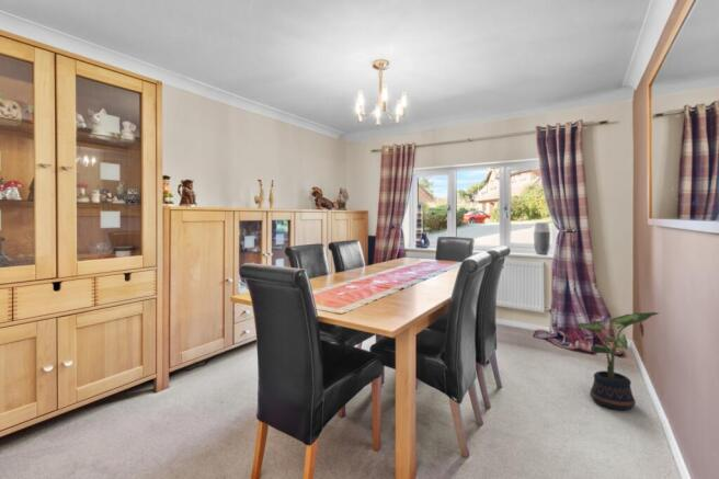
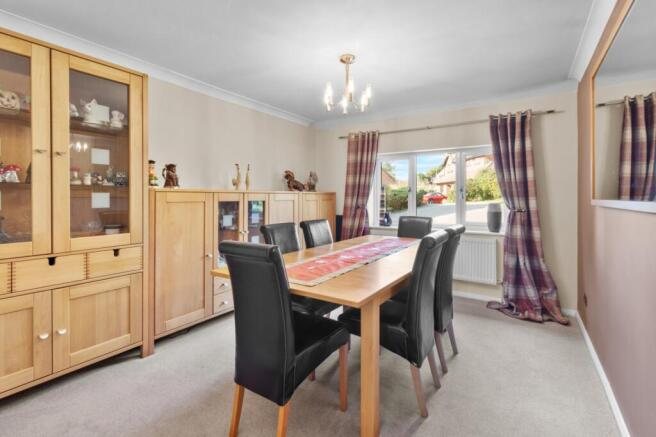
- potted plant (614, 357)
